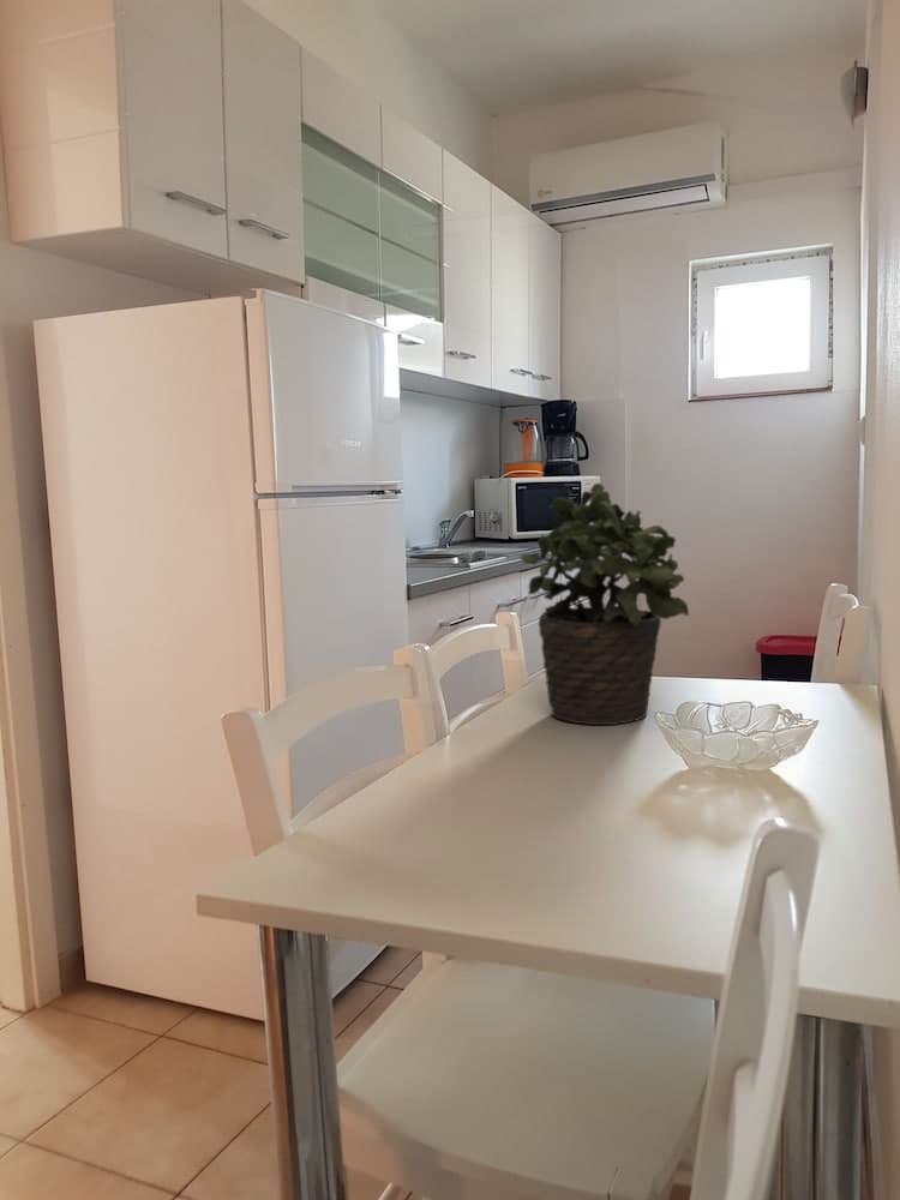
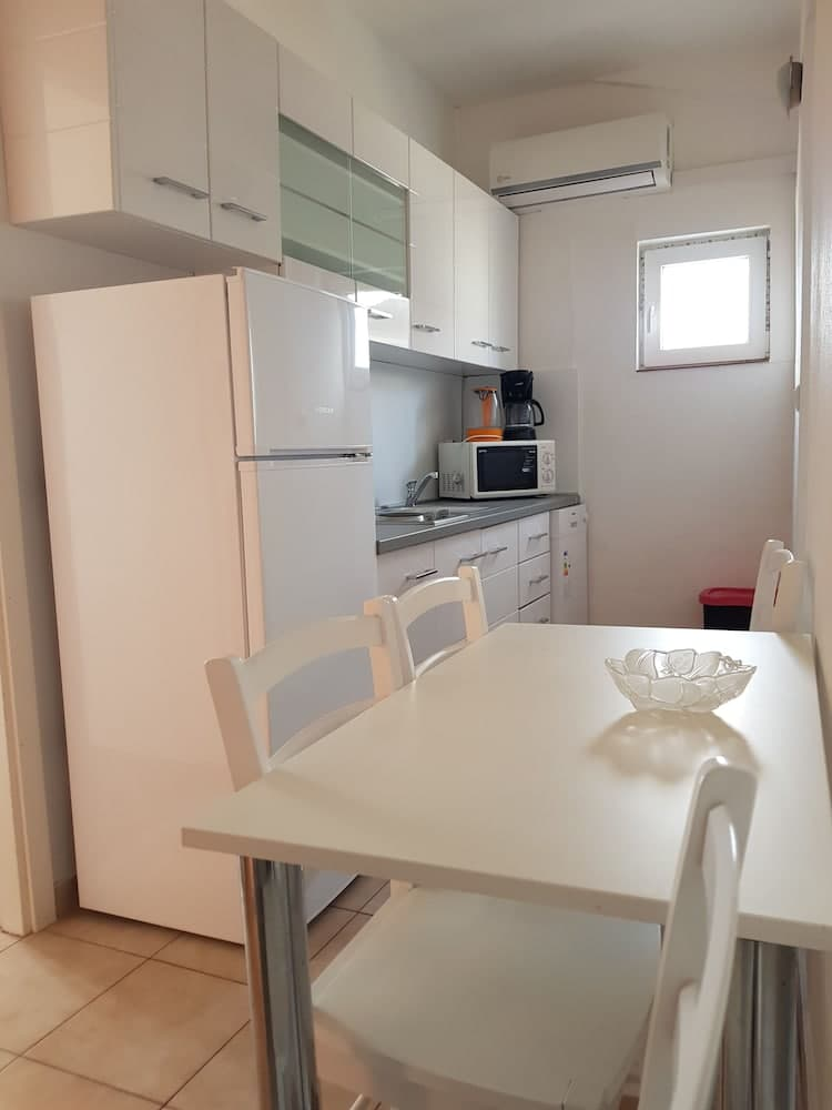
- potted plant (601, 598)
